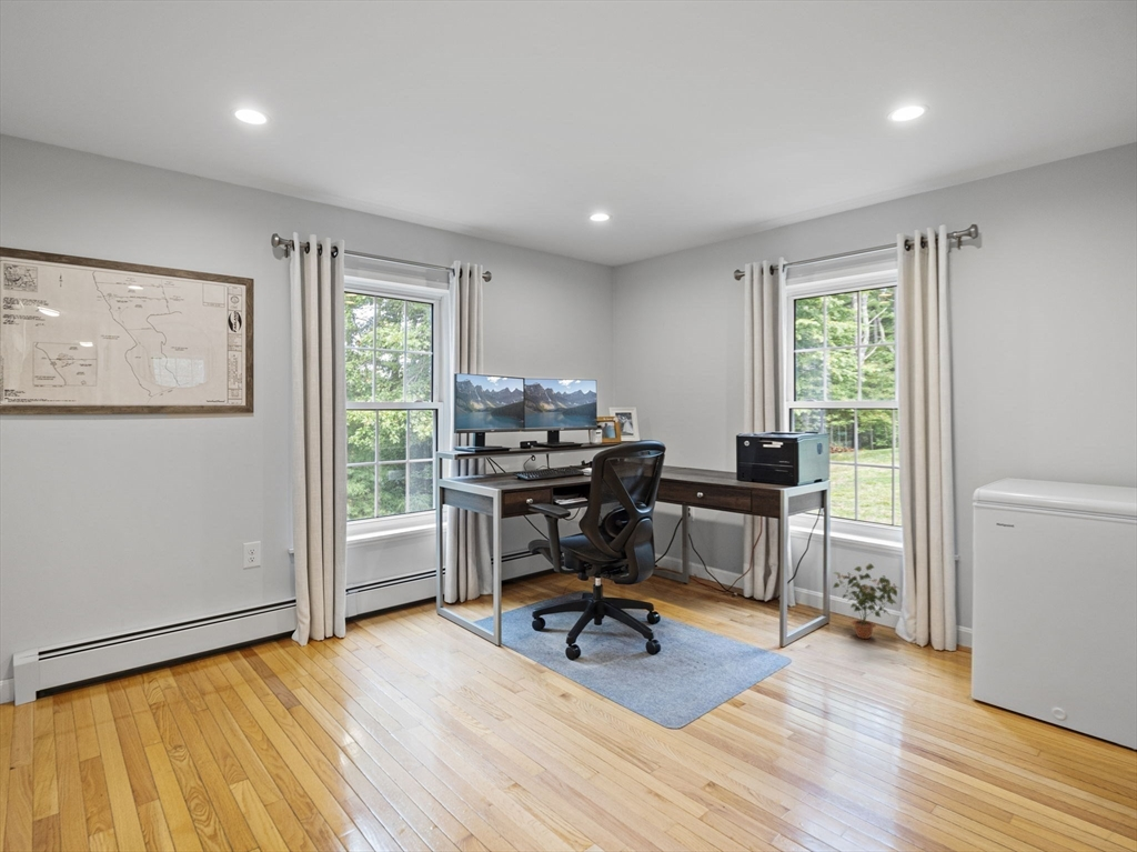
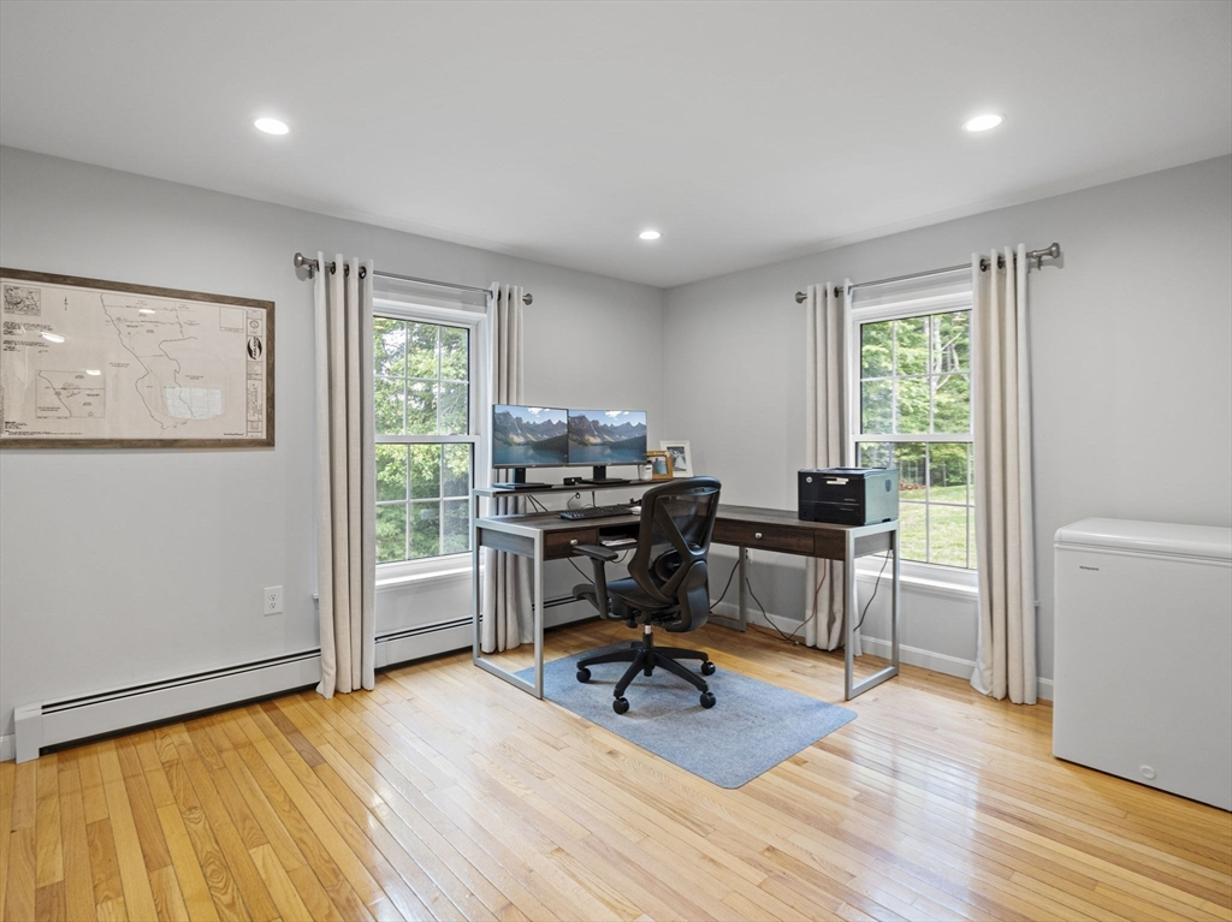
- potted plant (863, 601)
